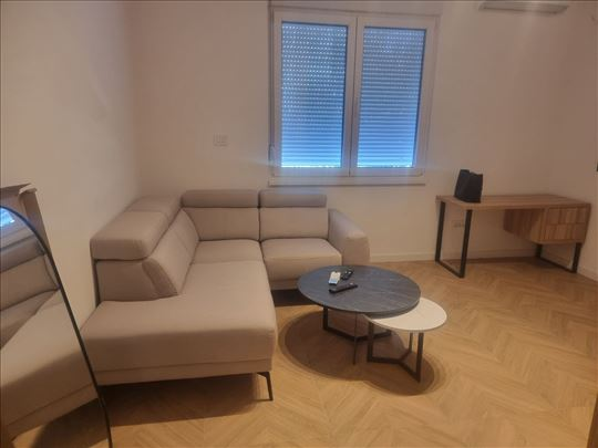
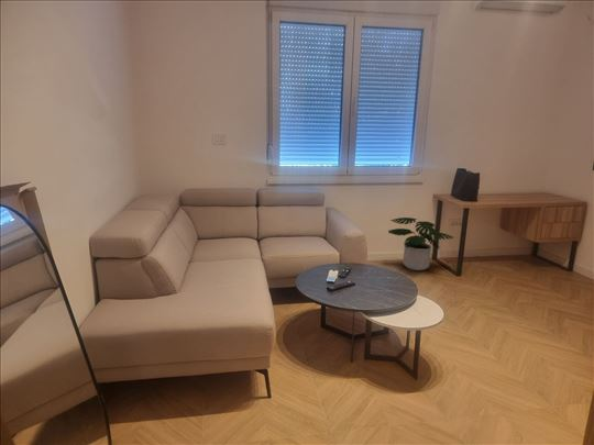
+ potted plant (419, 244)
